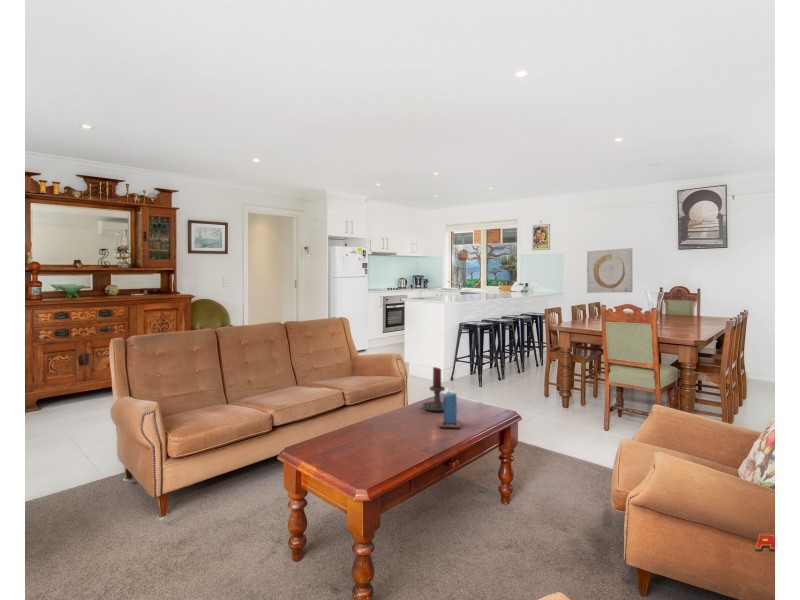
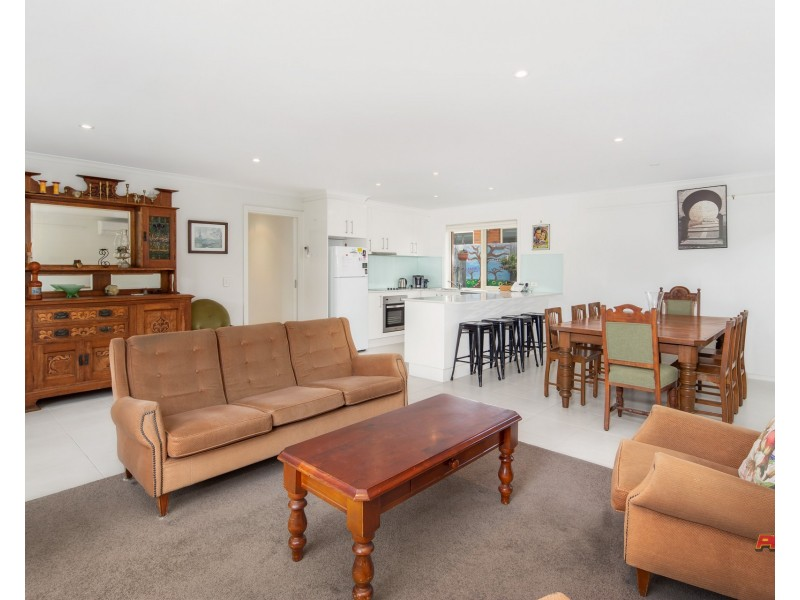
- candle holder (434, 388)
- wall art (609, 271)
- candle (449, 406)
